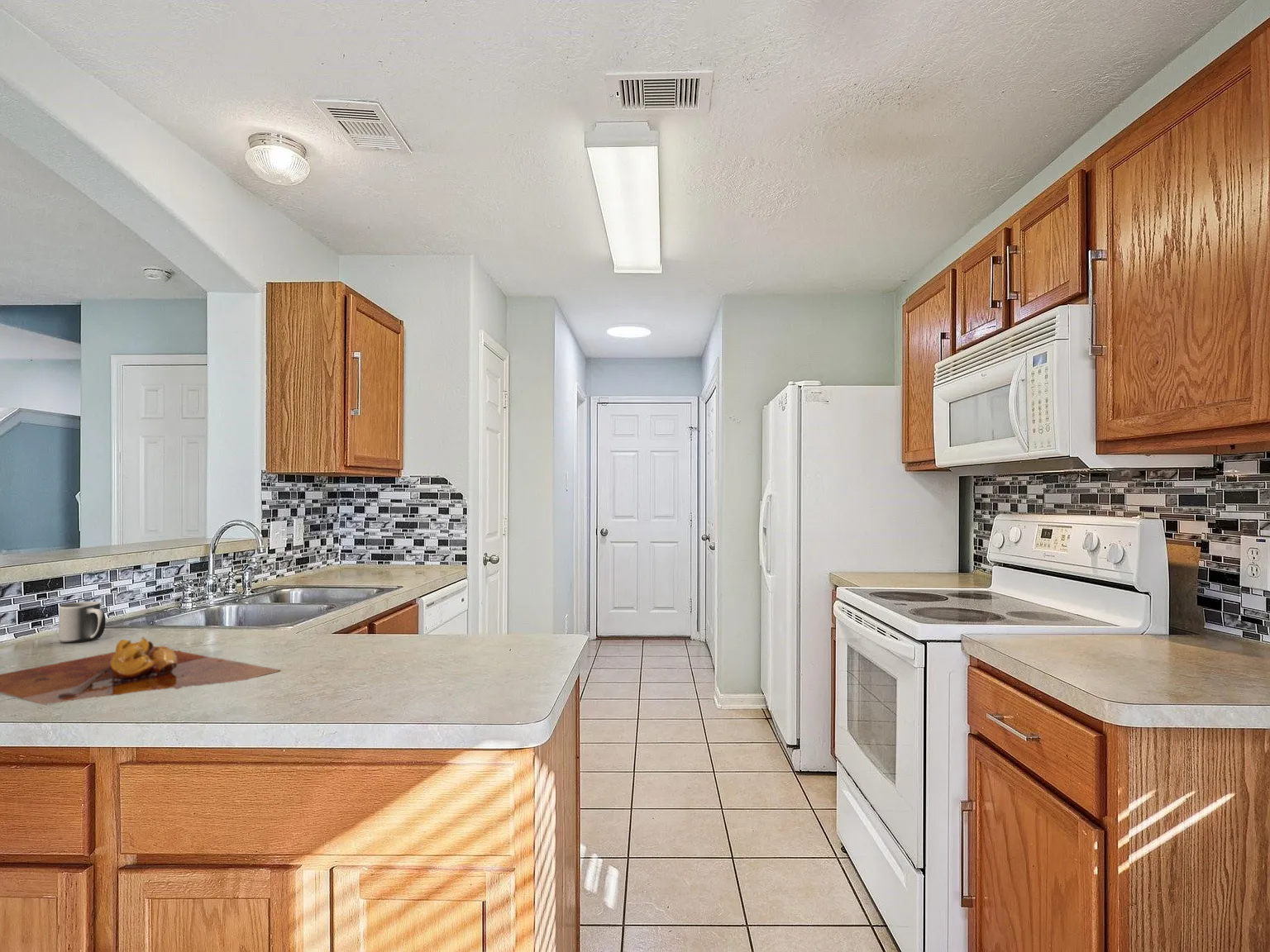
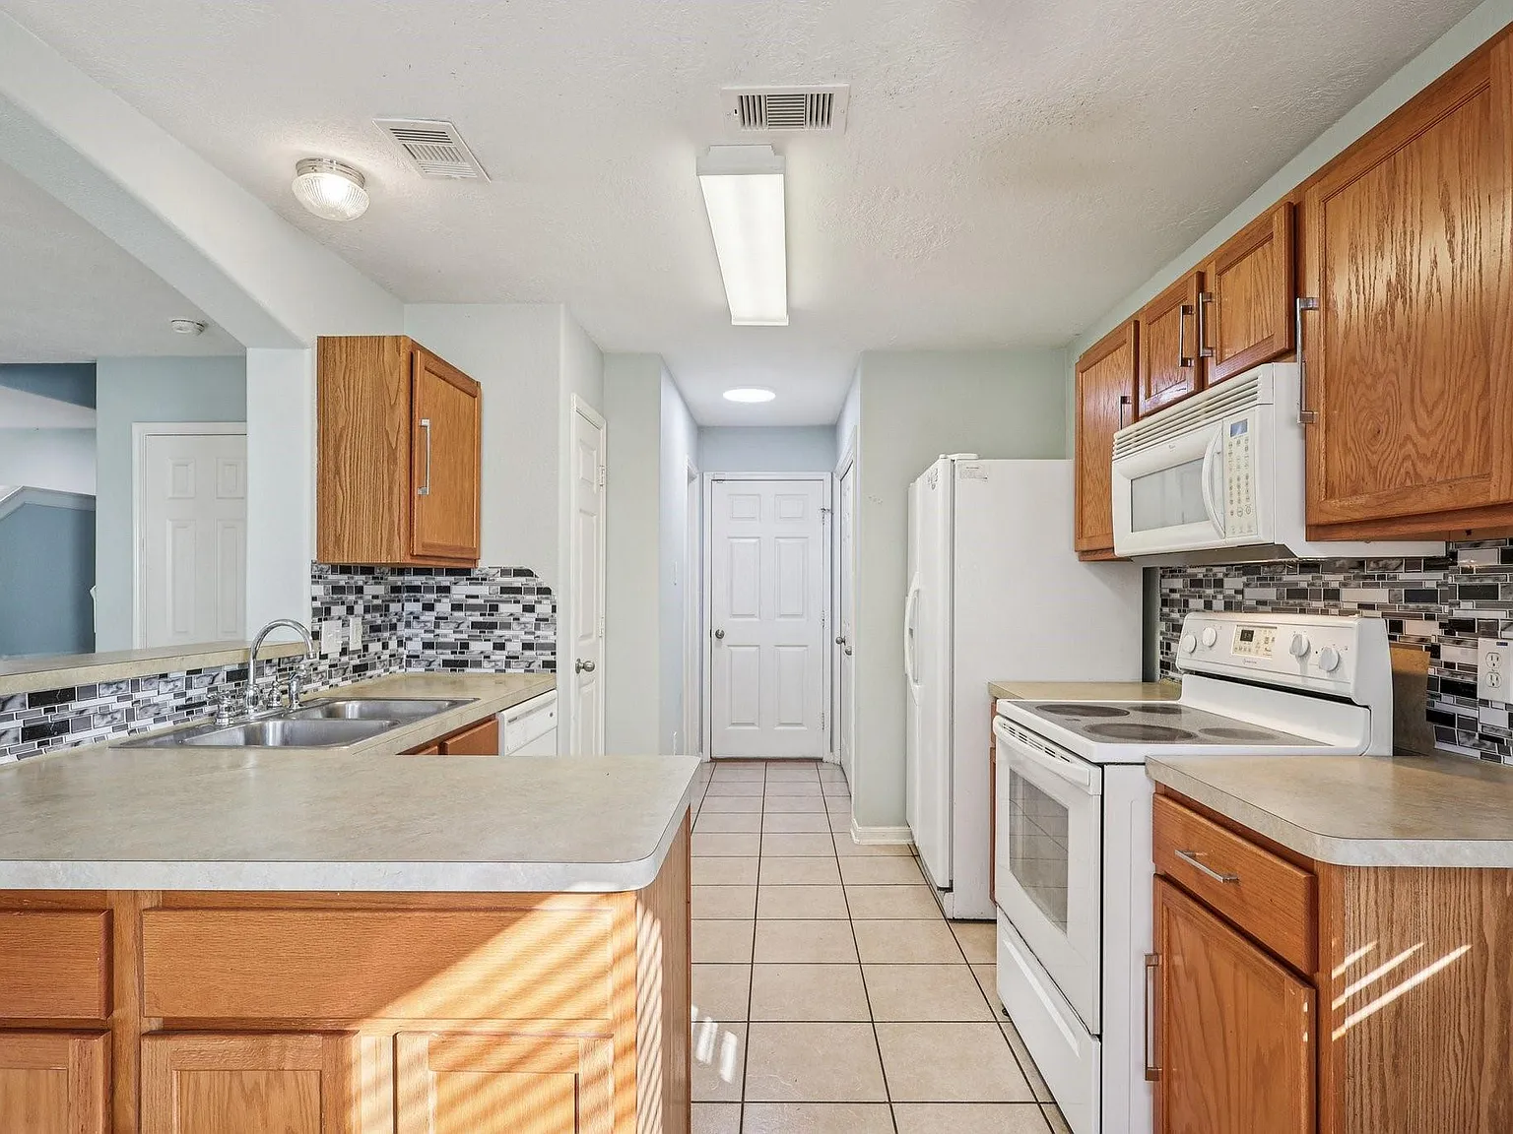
- cutting board (127, 660)
- mug (84, 622)
